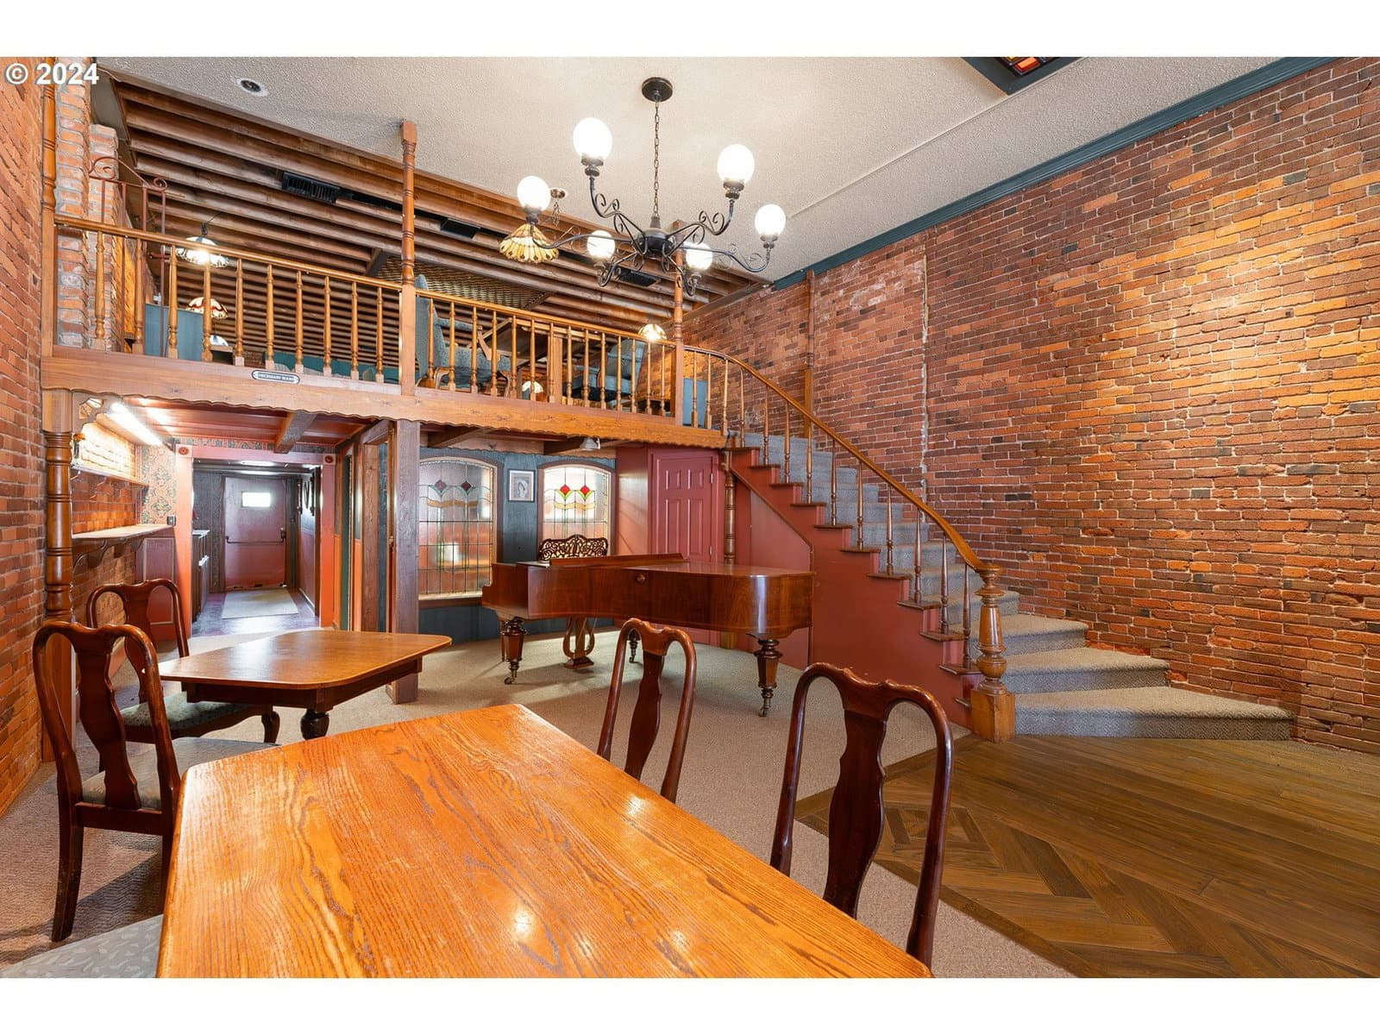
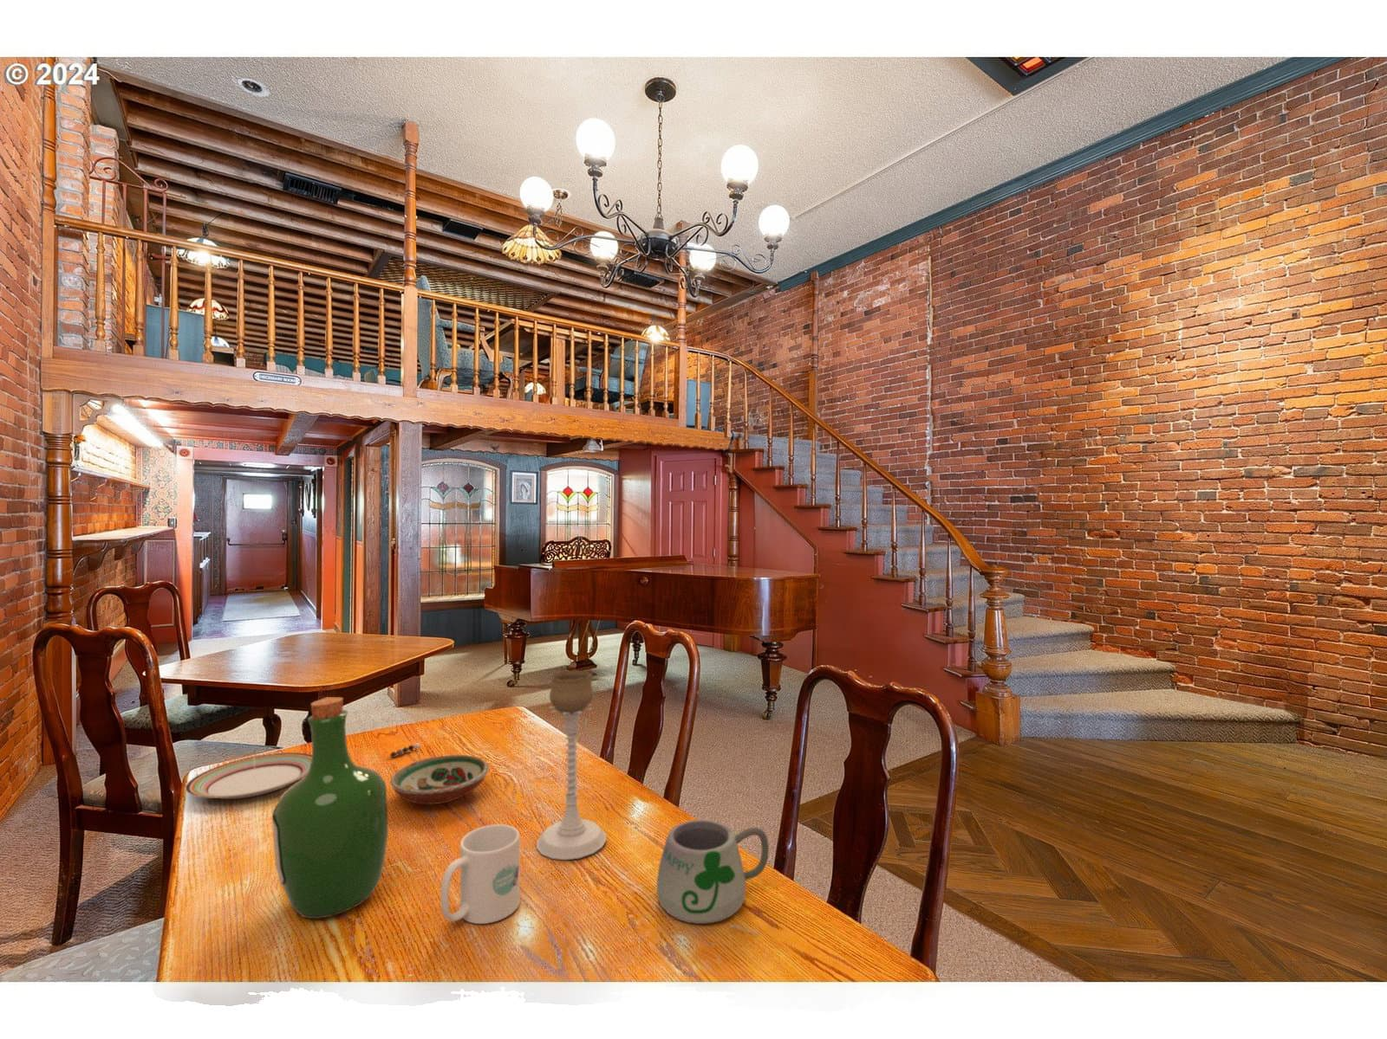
+ mug (479, 877)
+ wine bottle (332, 798)
+ decorative bowl (440, 783)
+ pepper shaker (405, 750)
+ plate (256, 777)
+ candle holder (571, 757)
+ mug (716, 870)
